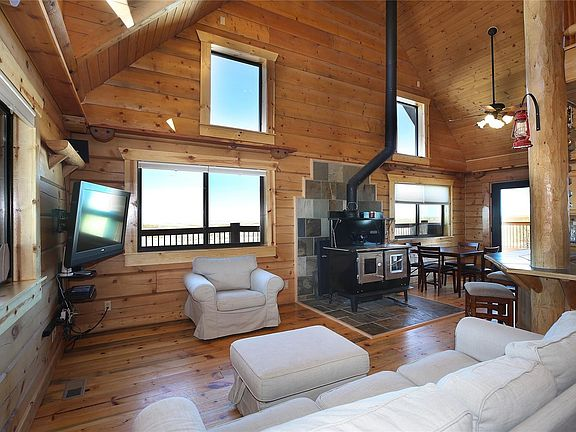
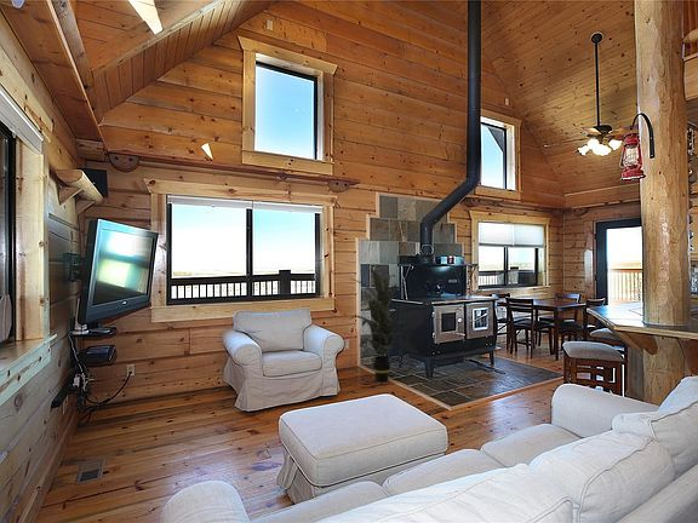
+ indoor plant (376, 323)
